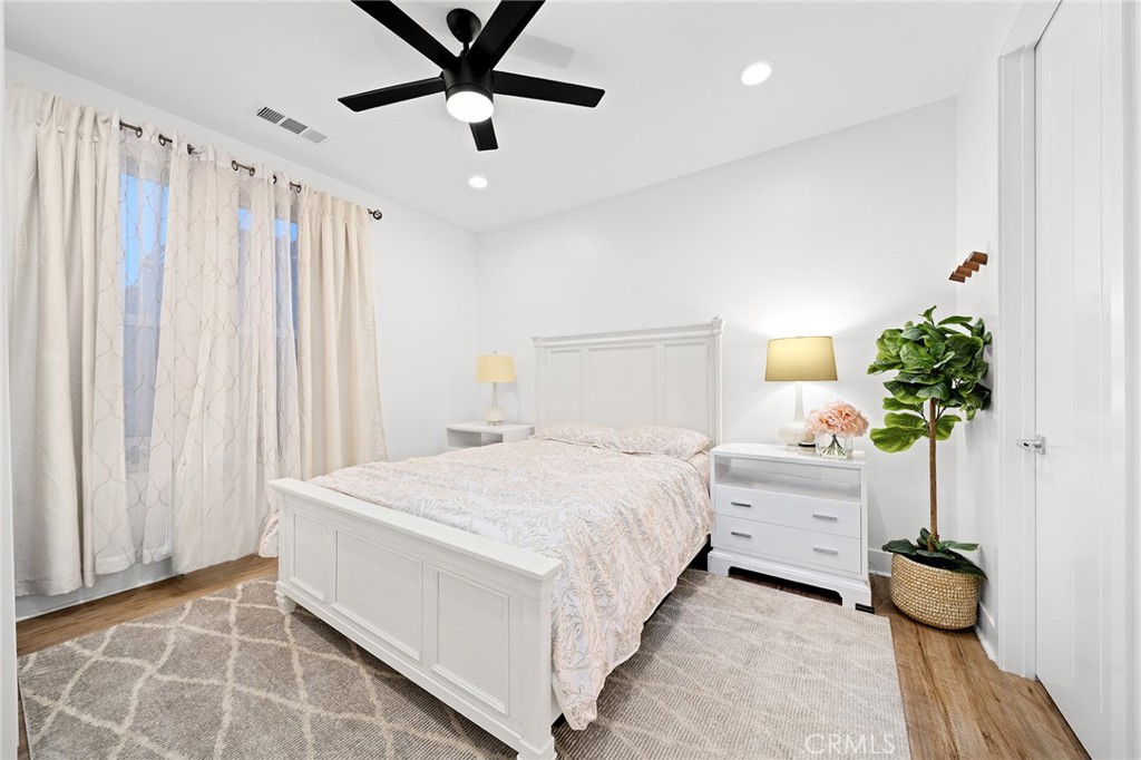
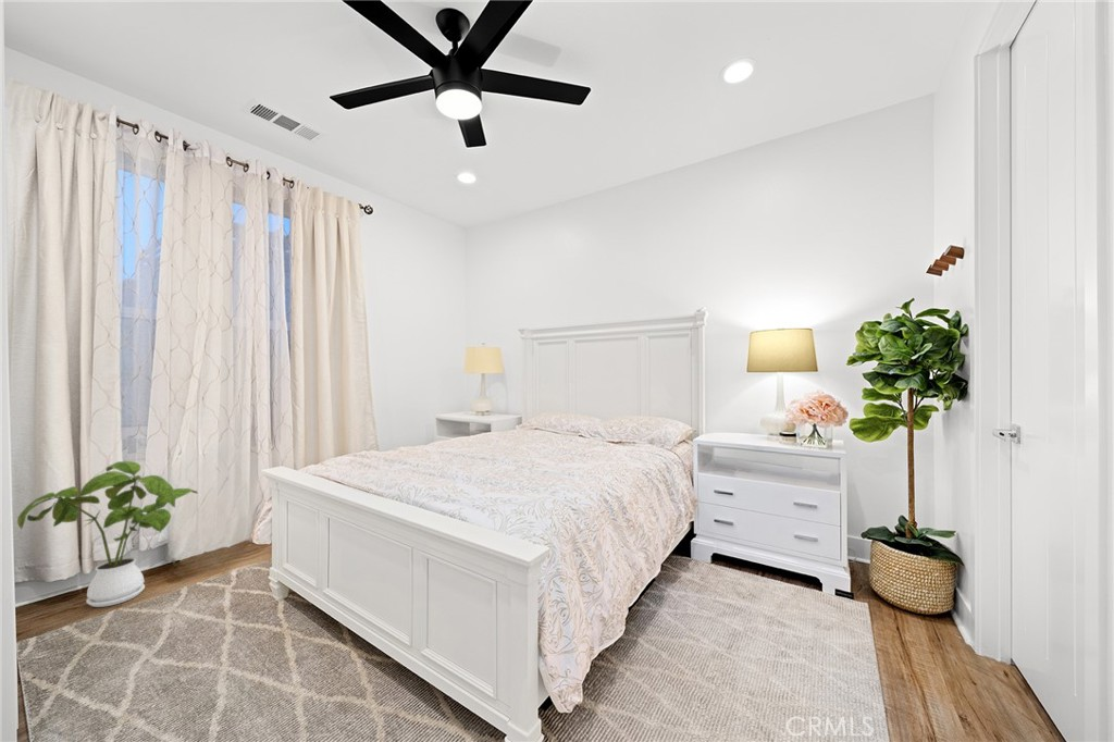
+ house plant (131, 530)
